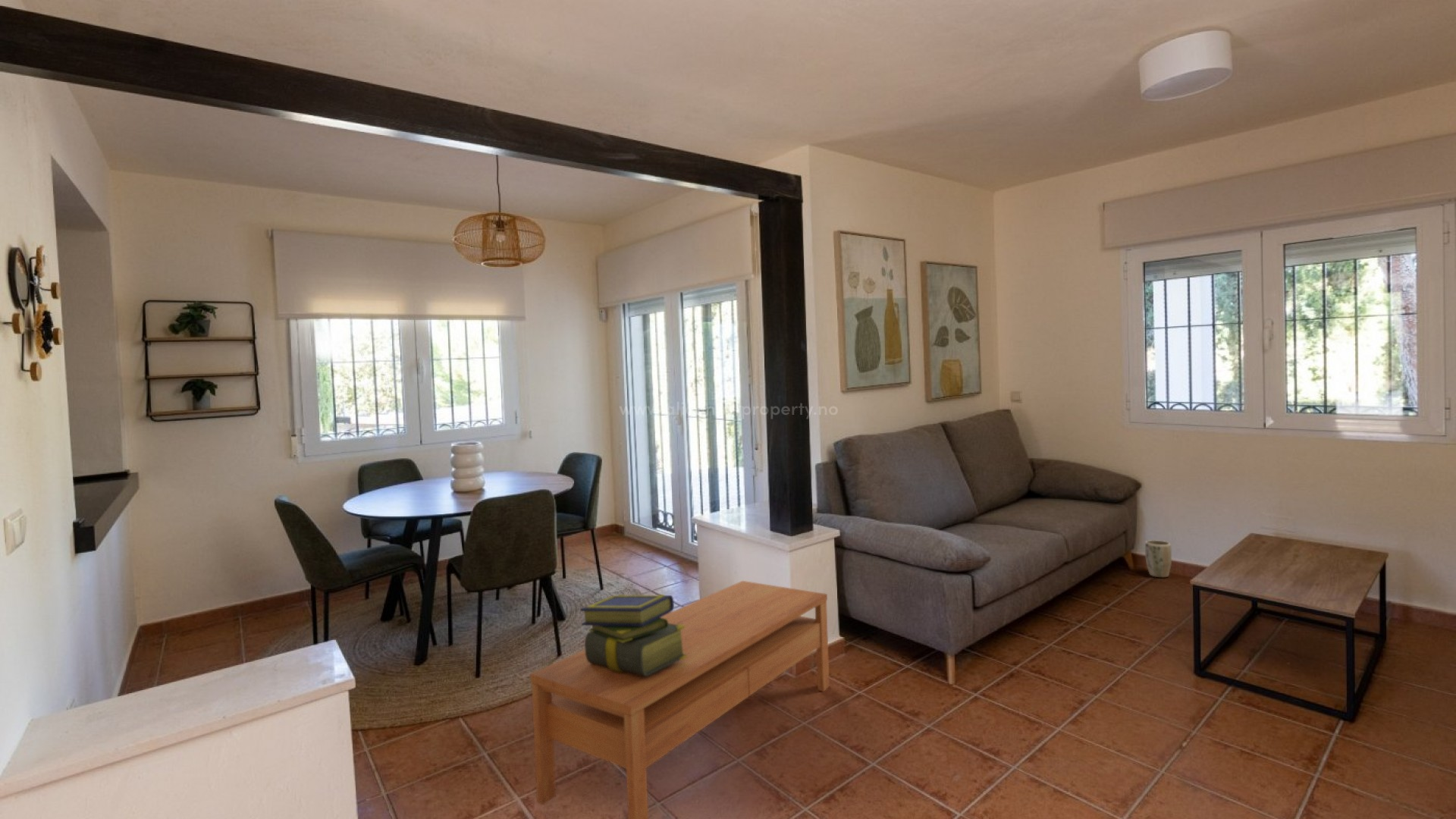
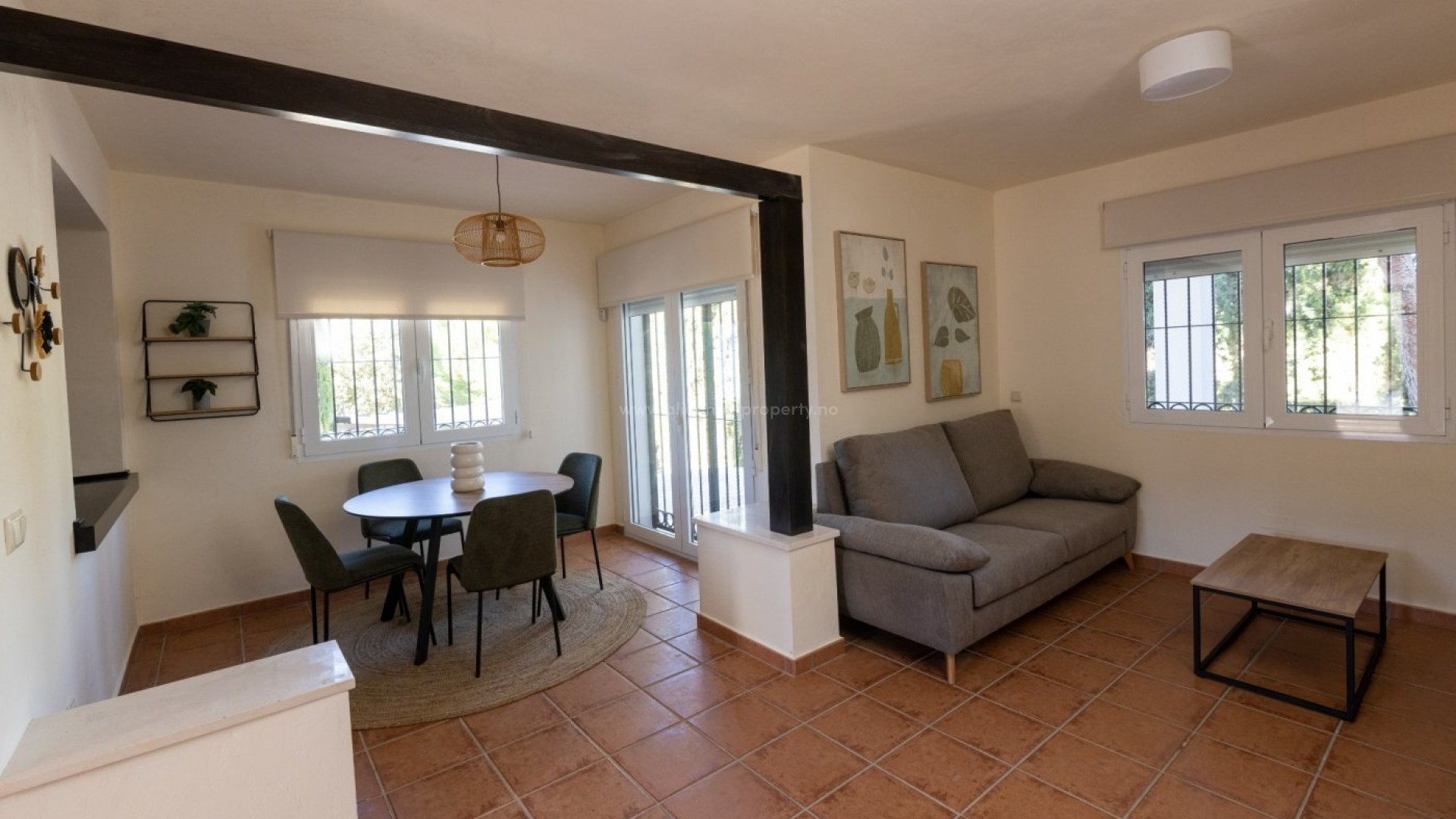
- stack of books (630, 629)
- plant pot (1158, 559)
- coffee table (702, 683)
